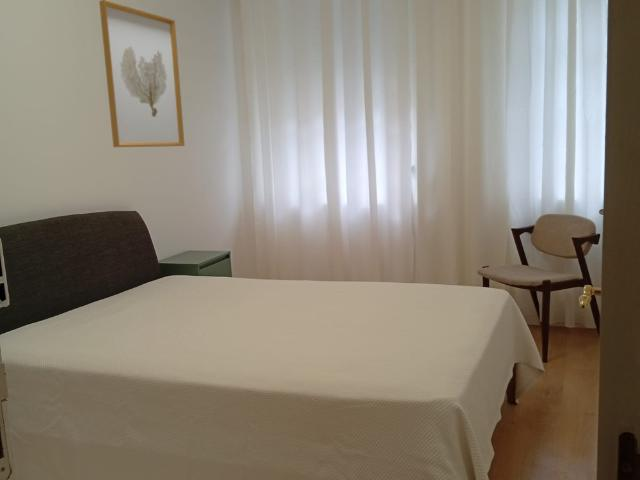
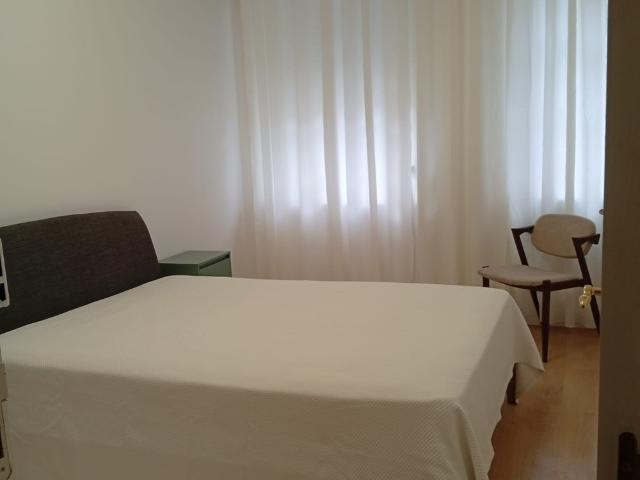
- wall art (145, 80)
